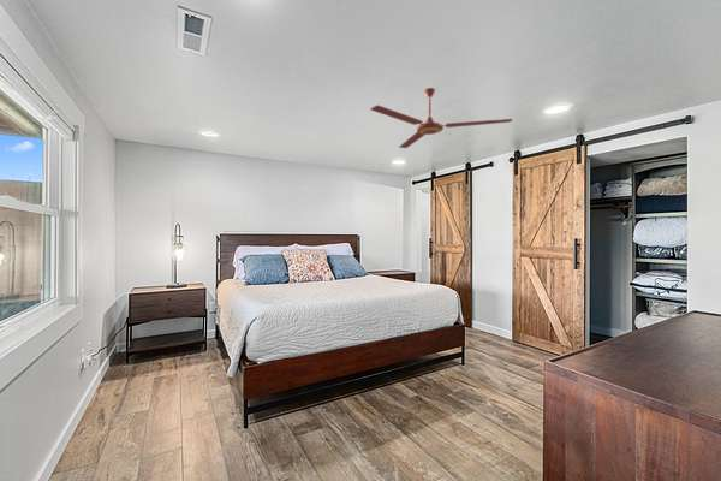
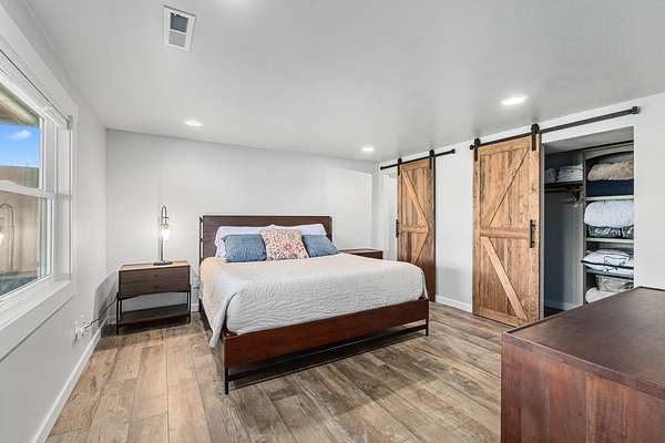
- ceiling fan (430, 111)
